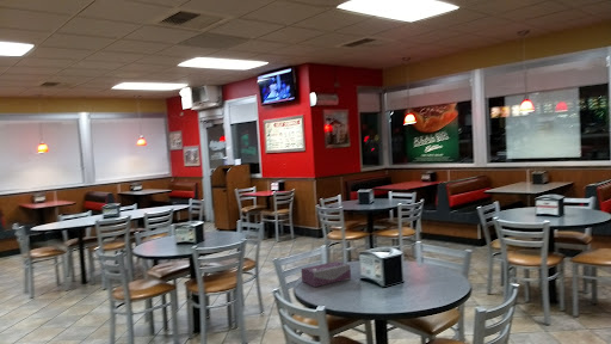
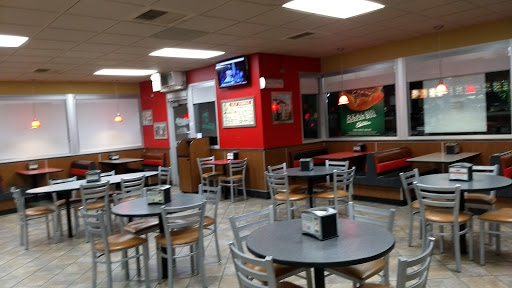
- tissue box (326, 272)
